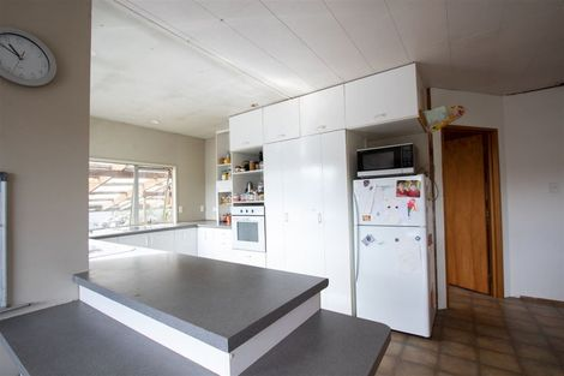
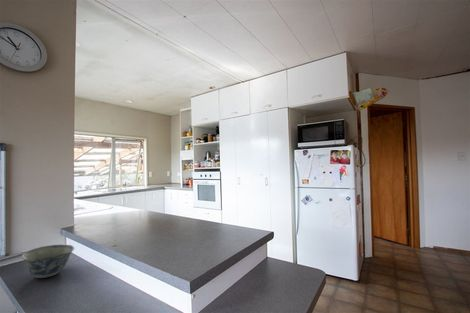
+ bowl (49, 261)
